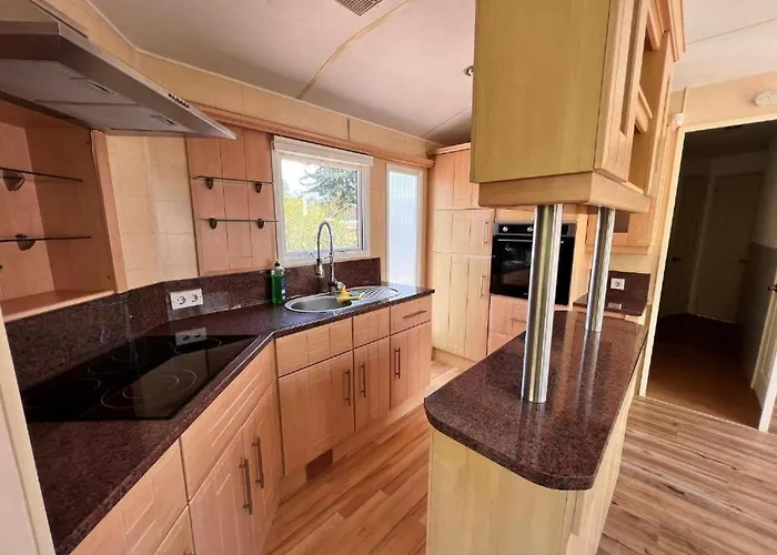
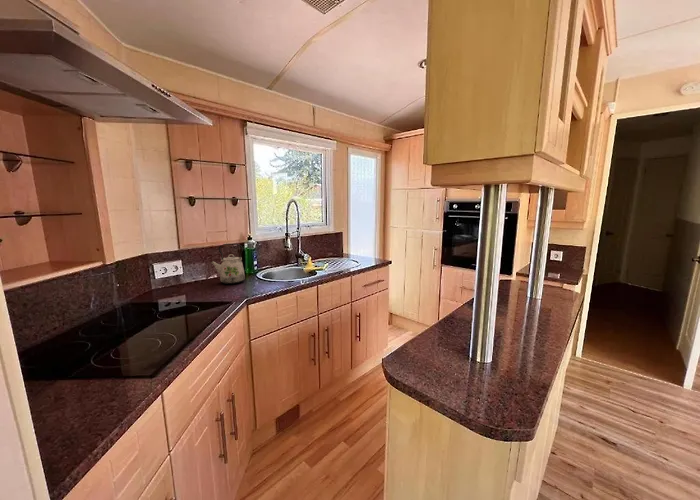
+ kettle (227, 263)
